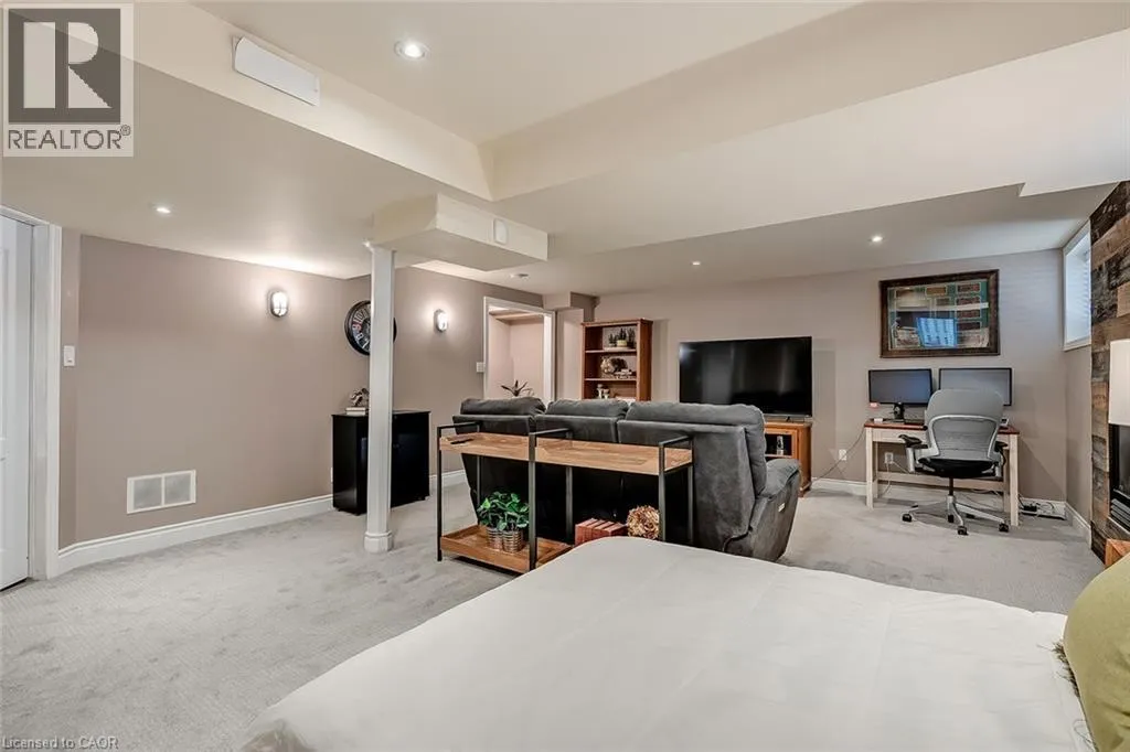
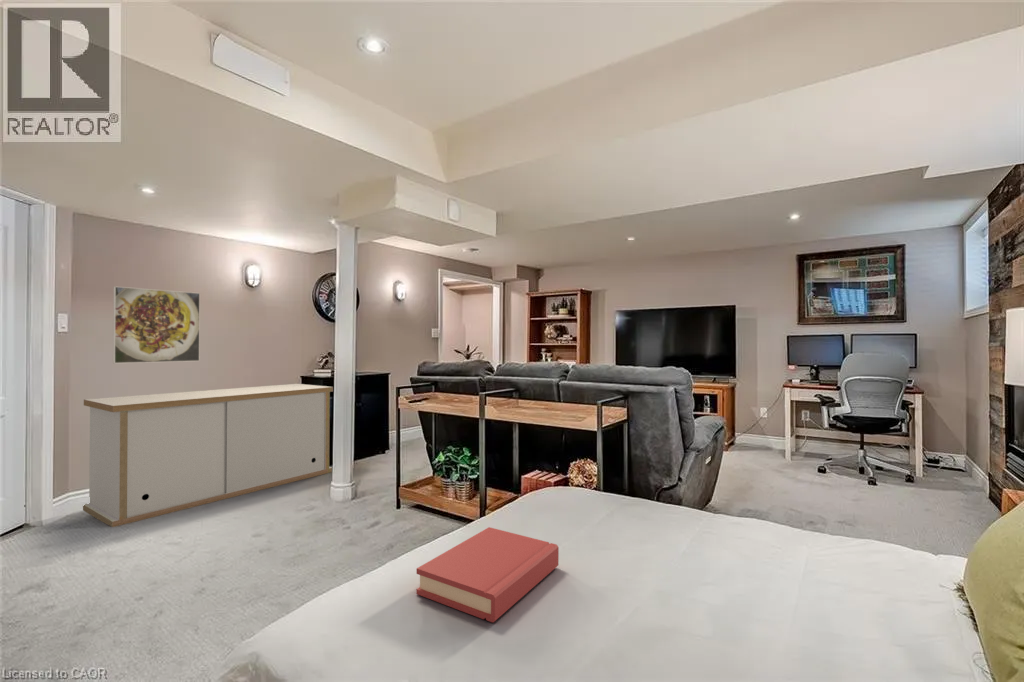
+ storage cabinet (224, 440)
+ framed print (159, 326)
+ hardback book (491, 567)
